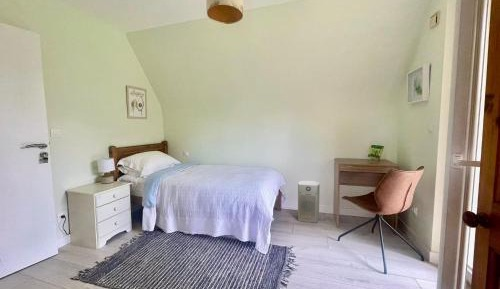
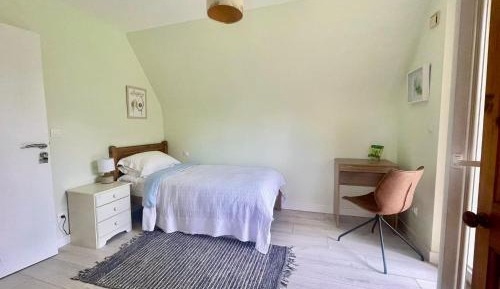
- fan (308, 200)
